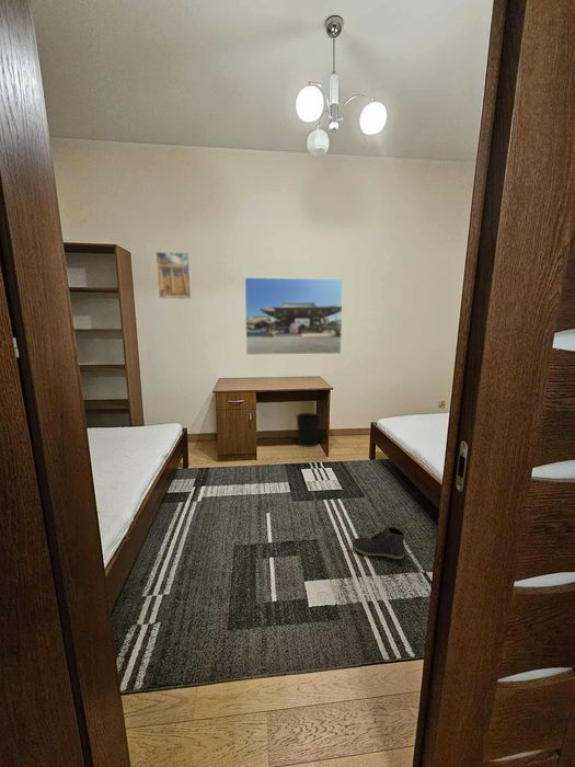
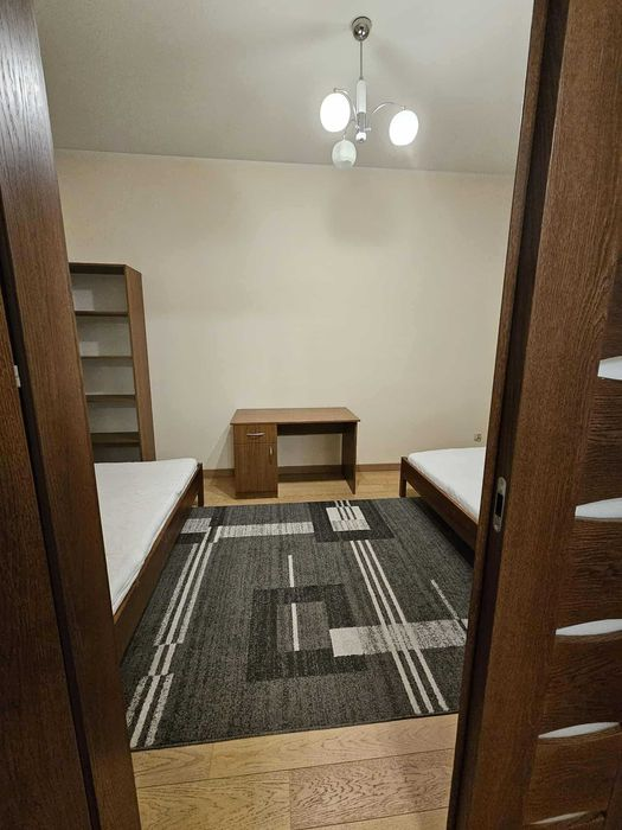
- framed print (173, 275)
- sneaker (378, 538)
- wastebasket (308, 430)
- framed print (294, 317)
